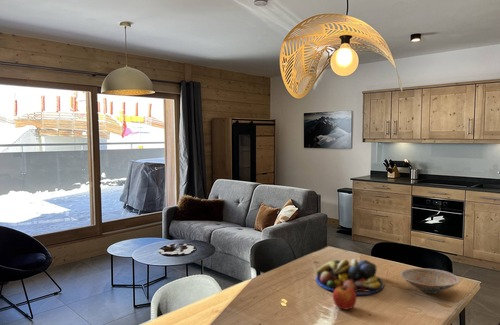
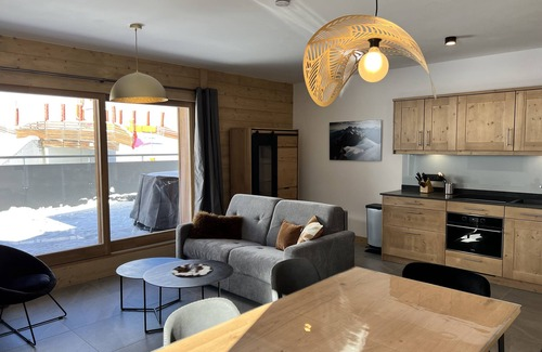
- fruit bowl (348, 270)
- apple (344, 296)
- bowl (428, 283)
